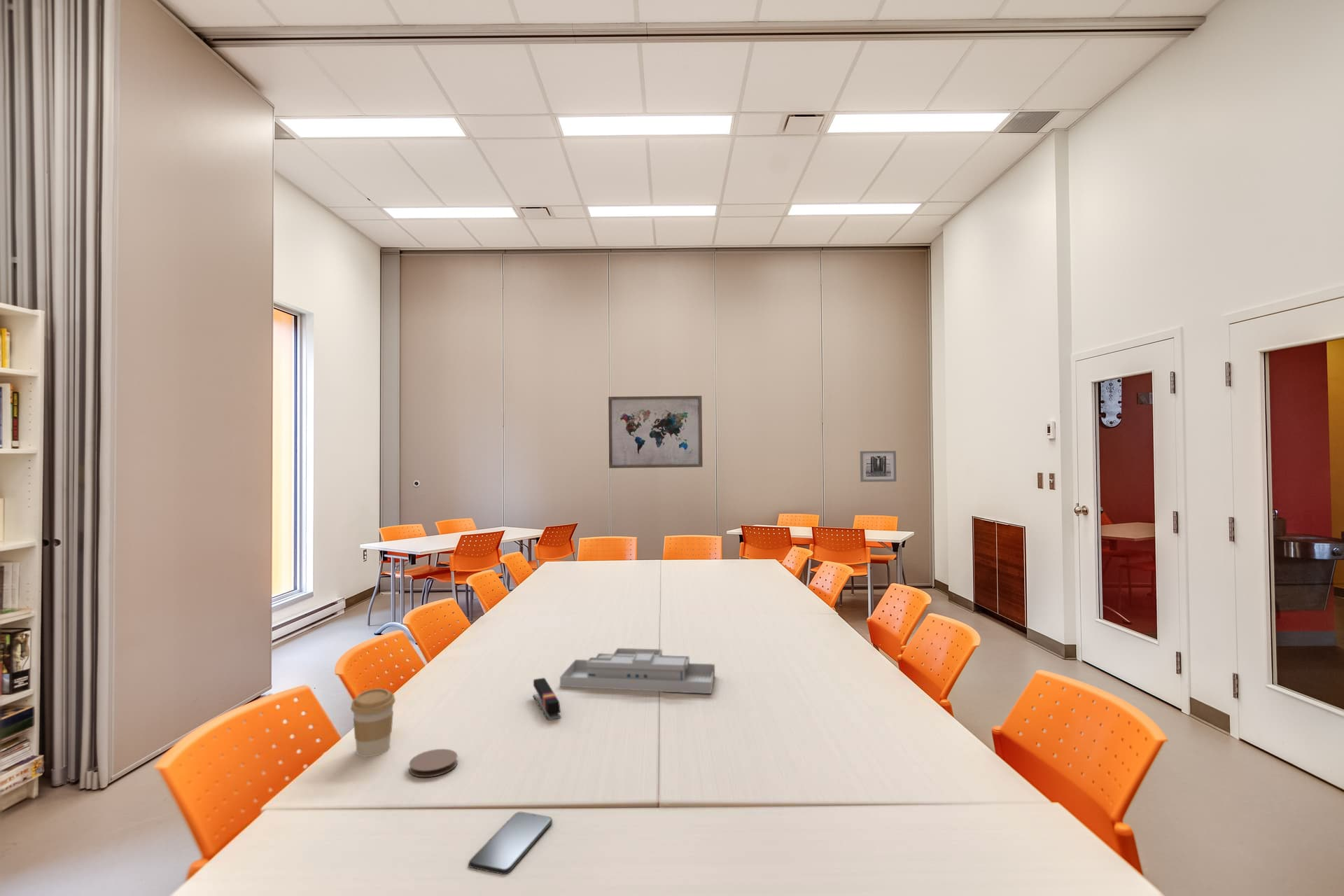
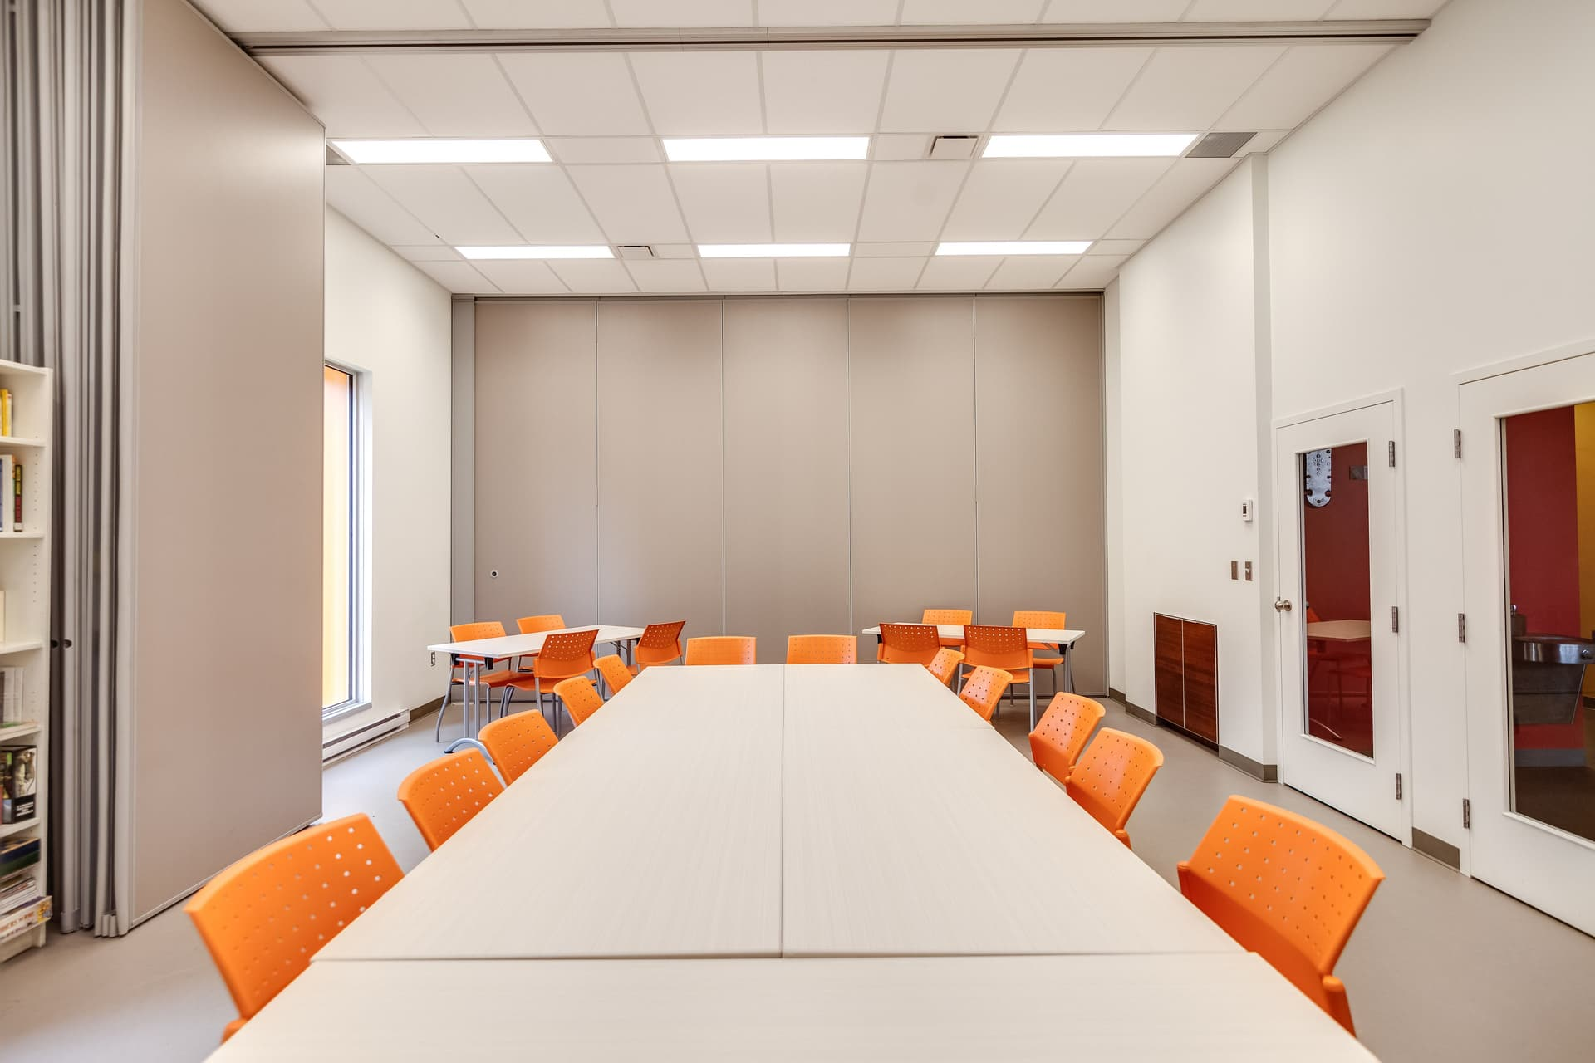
- coffee cup (373, 721)
- wall art (878, 466)
- wall art (655, 432)
- smartphone (512, 841)
- desk organizer (639, 667)
- stapler (546, 698)
- coaster (433, 762)
